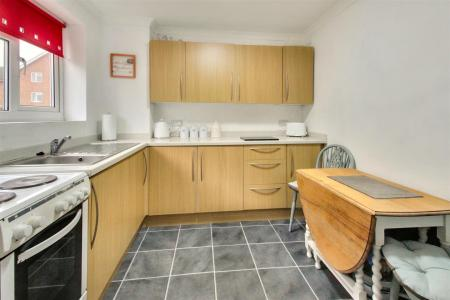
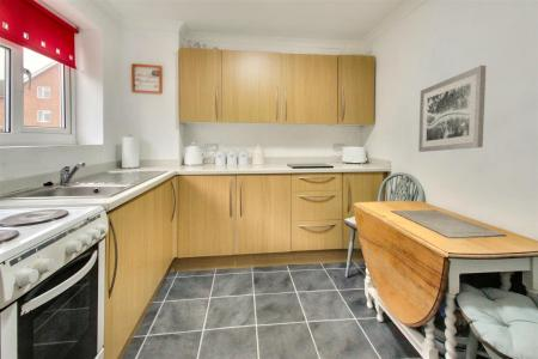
+ wall art (447, 115)
